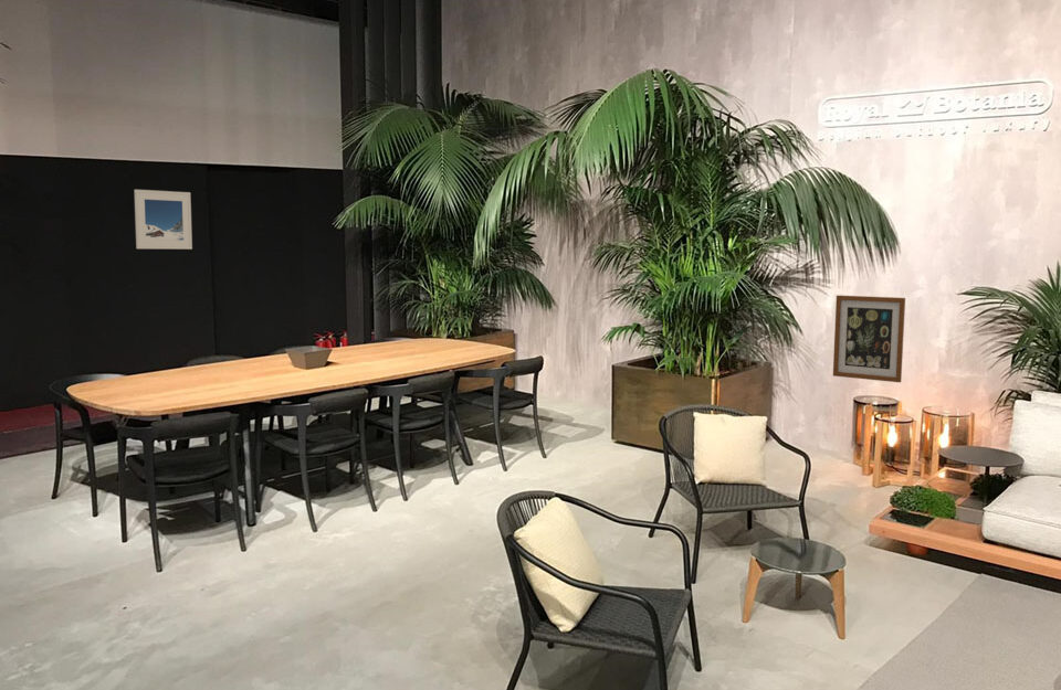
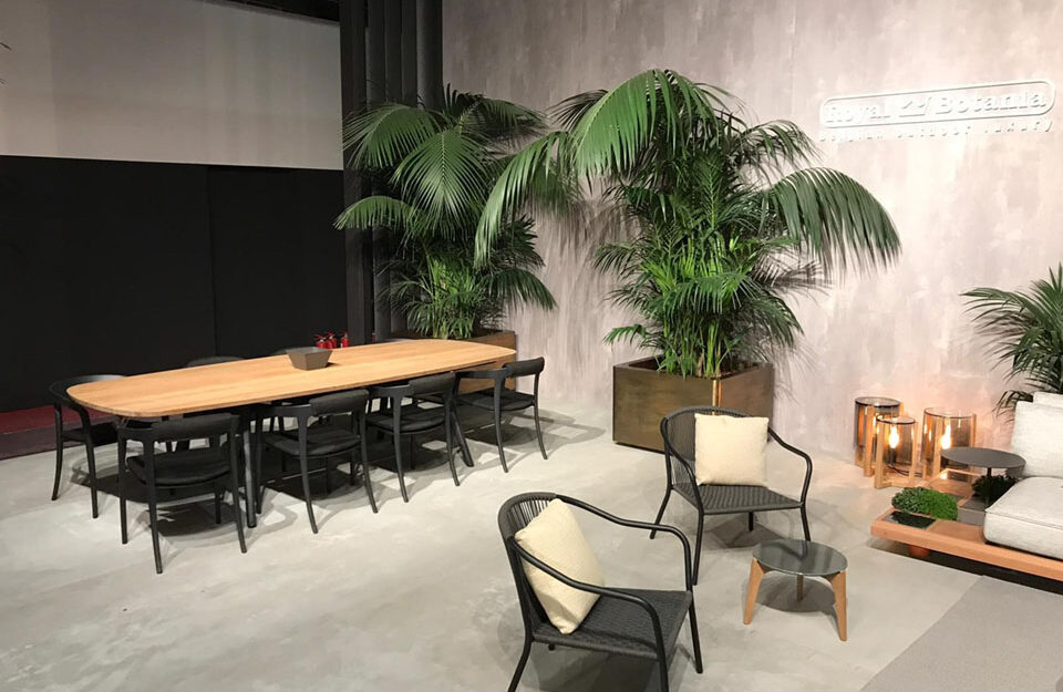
- wall art (868, 338)
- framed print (164, 220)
